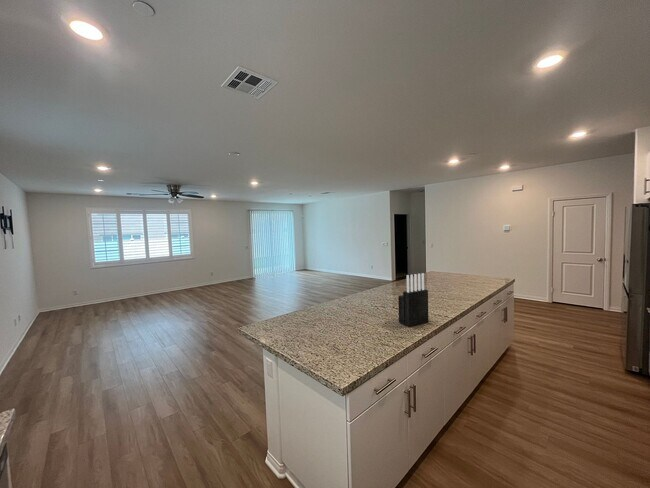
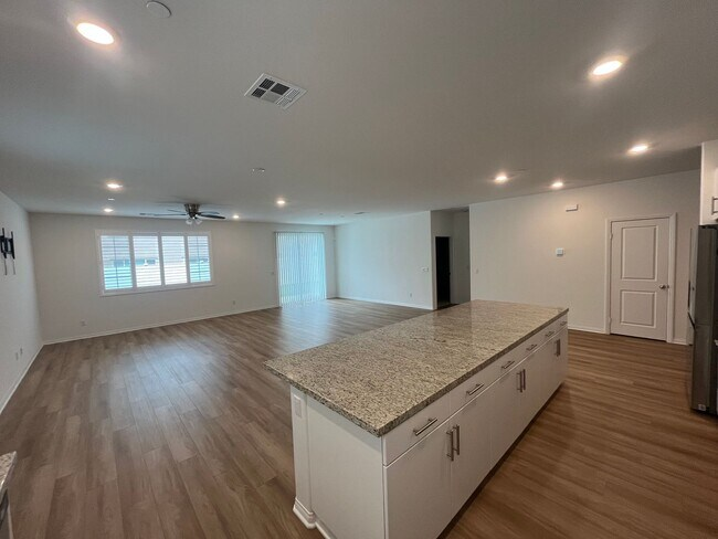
- knife block (412, 297)
